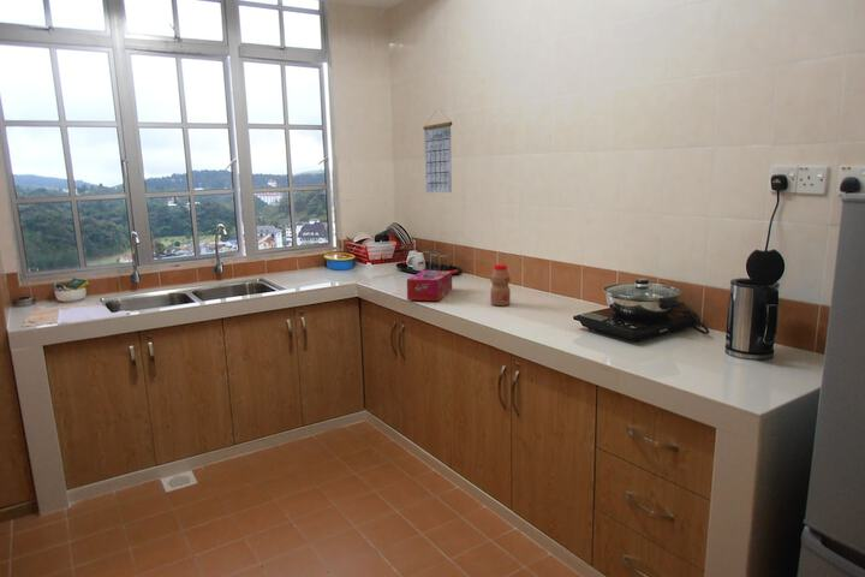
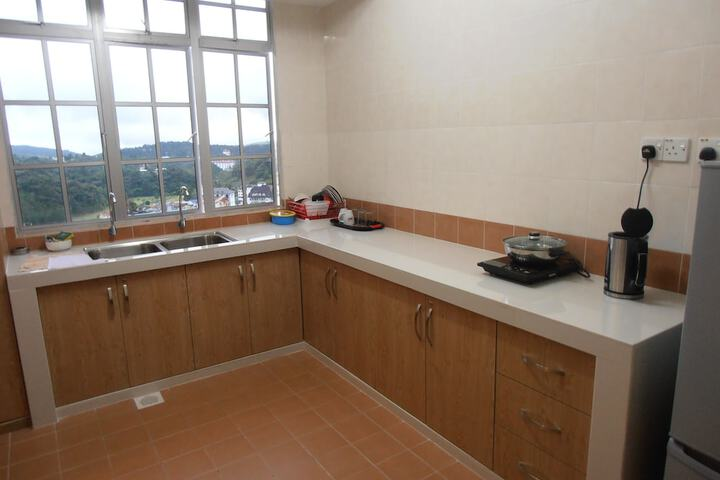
- calendar (437, 150)
- tissue box (430, 285)
- bottle (500, 284)
